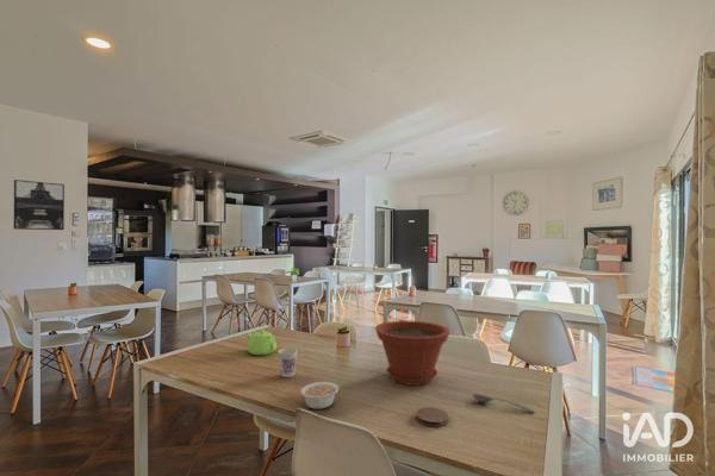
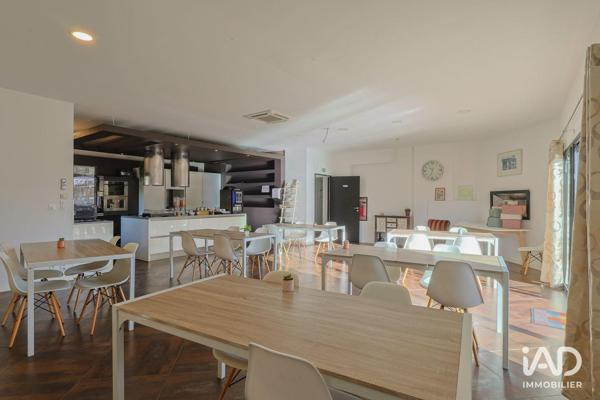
- plant pot (411, 352)
- cup (287, 362)
- coaster (431, 416)
- wall art (39, 206)
- soupspoon (502, 400)
- legume (321, 394)
- teapot (260, 340)
